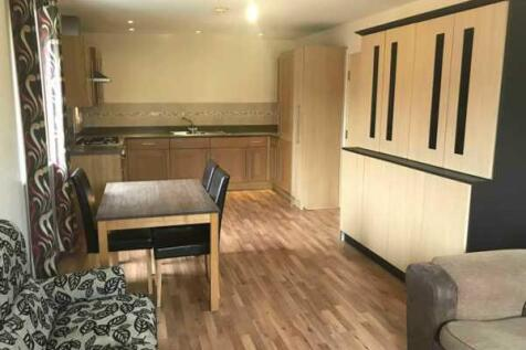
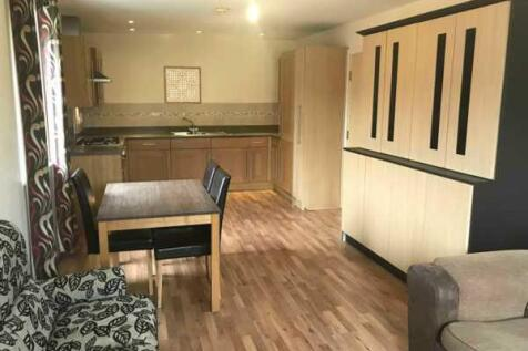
+ wall art (182, 83)
